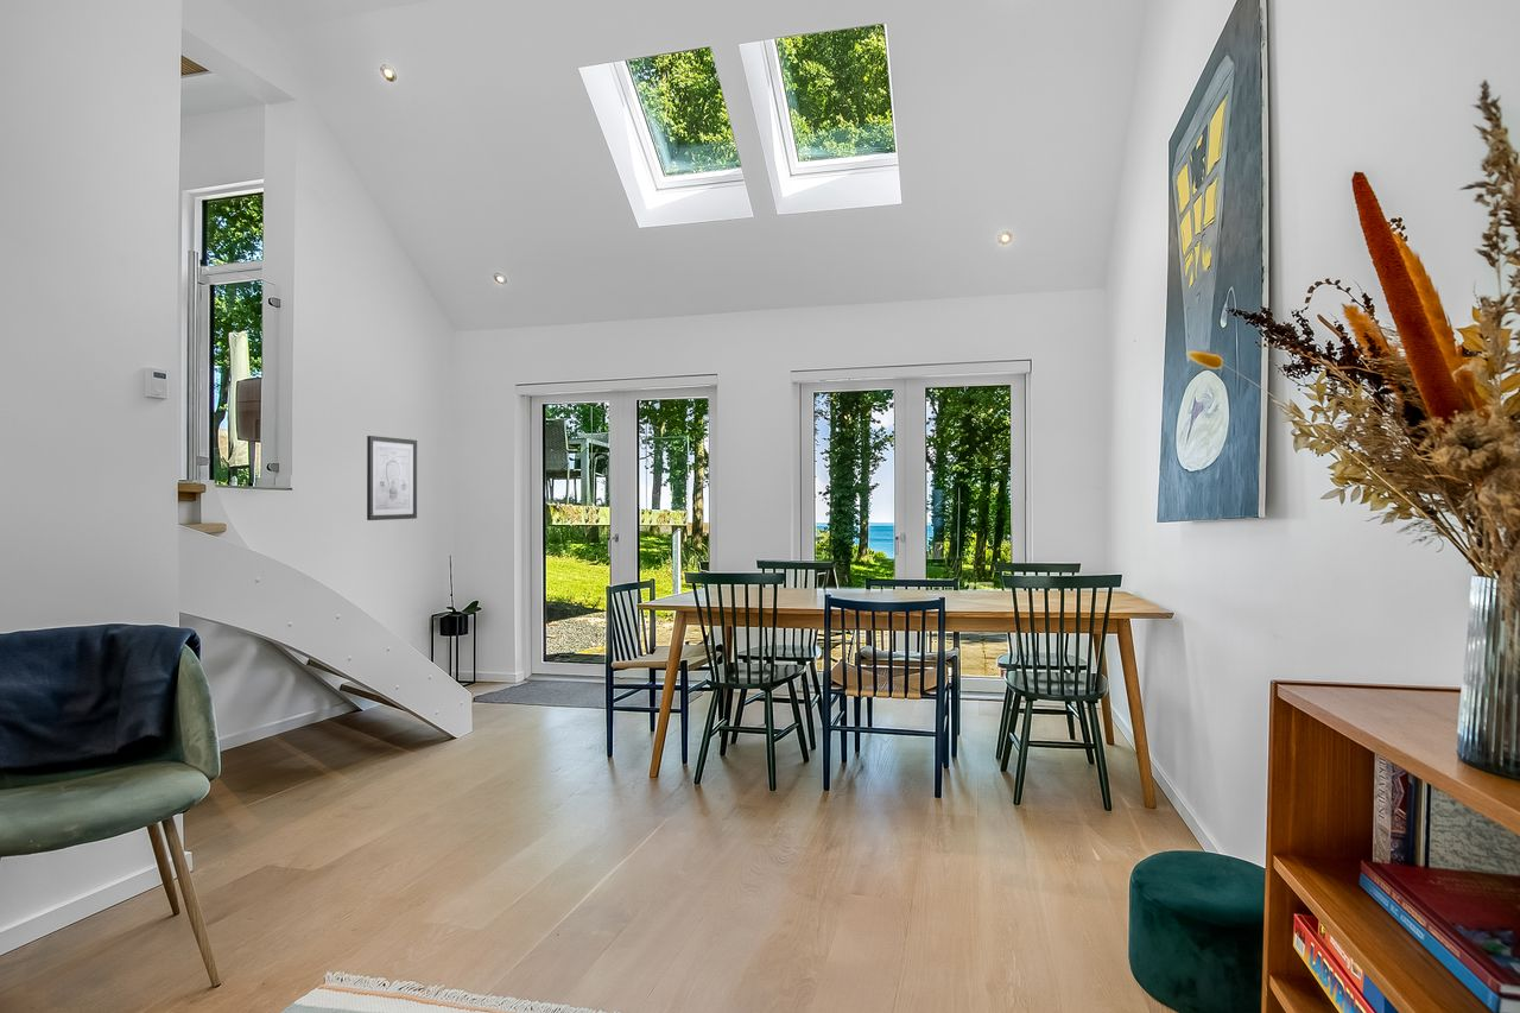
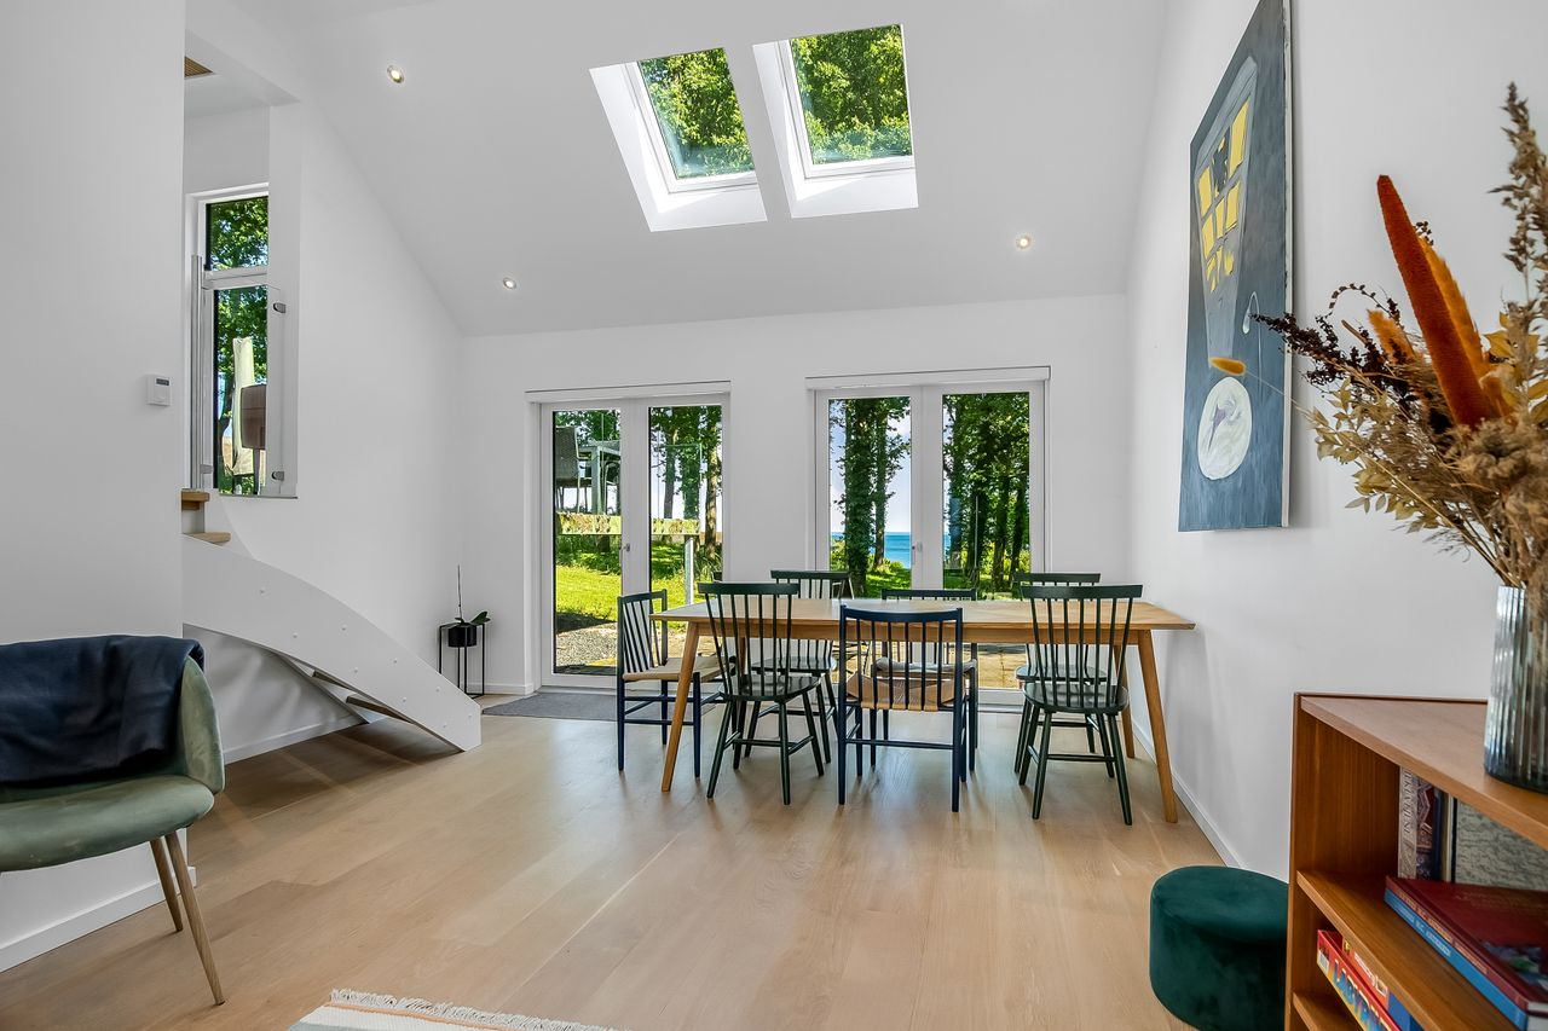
- wall art (392, 479)
